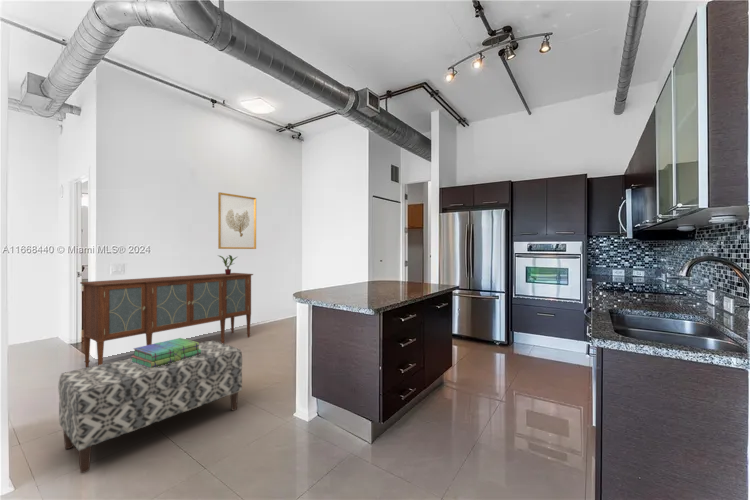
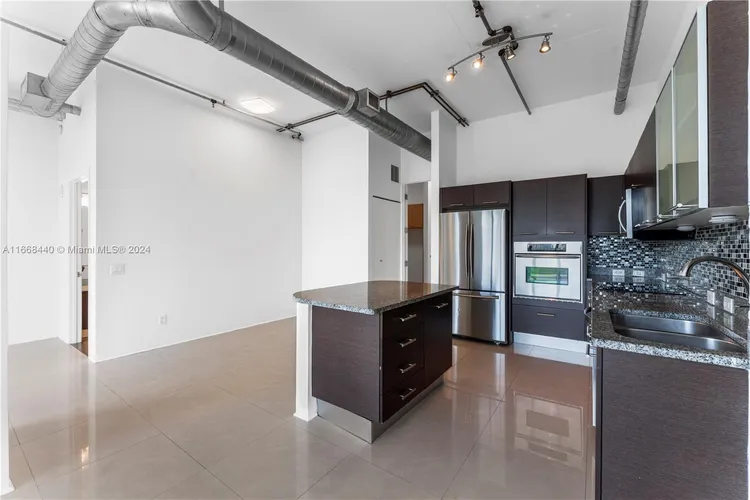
- bench (160, 393)
- sideboard (181, 314)
- potted plant (226, 264)
- wall art (238, 222)
- stack of books (167, 351)
